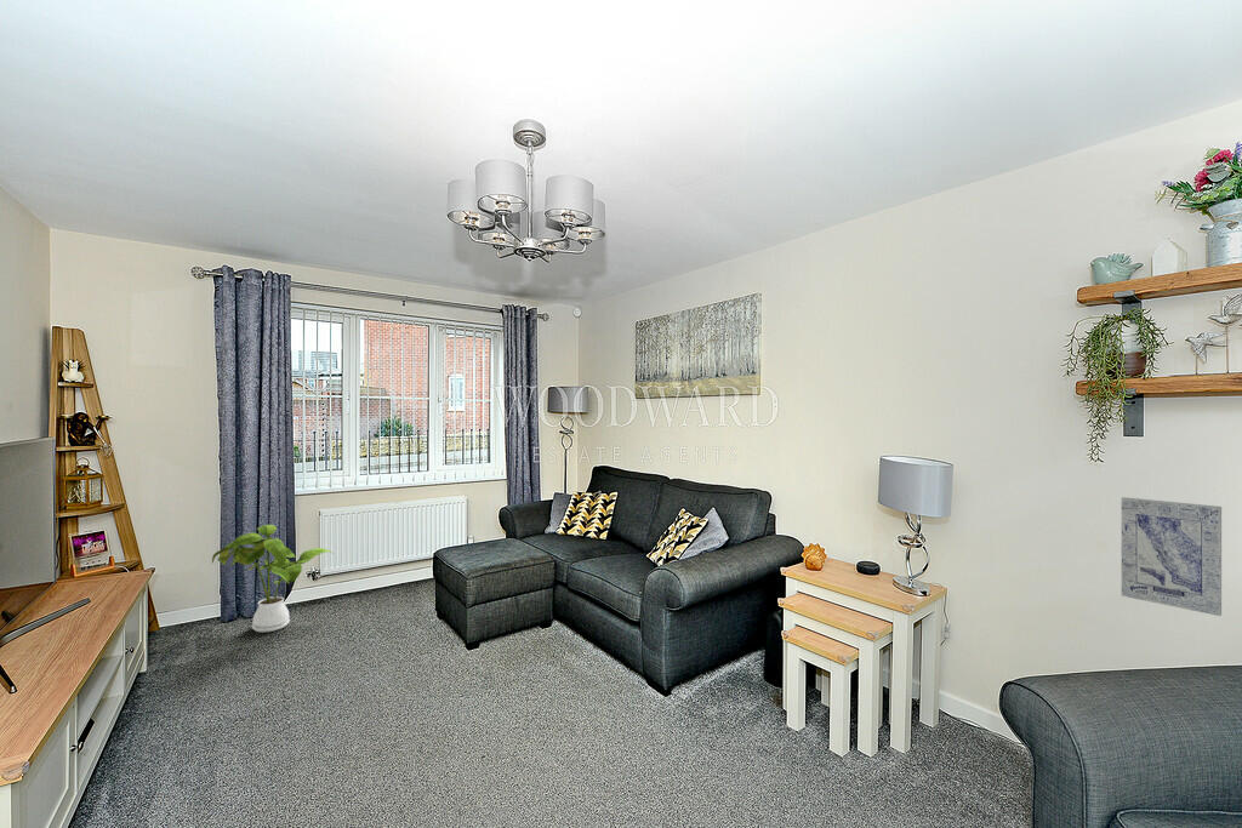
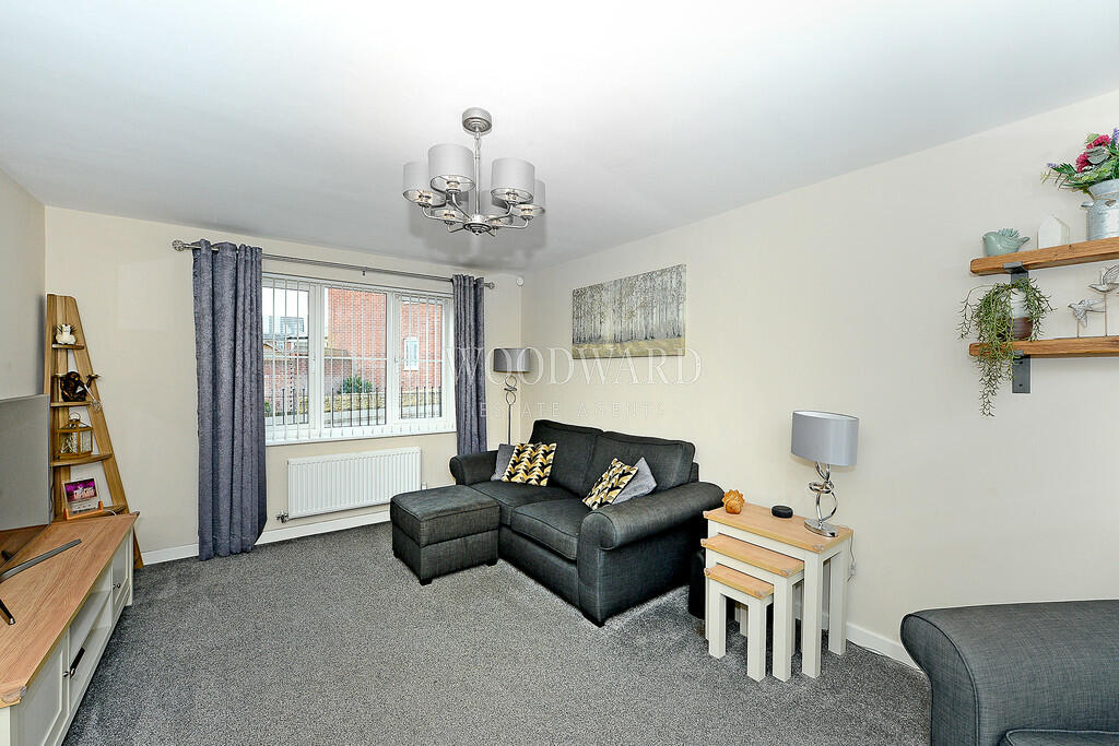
- wall art (1168, 553)
- house plant (274, 581)
